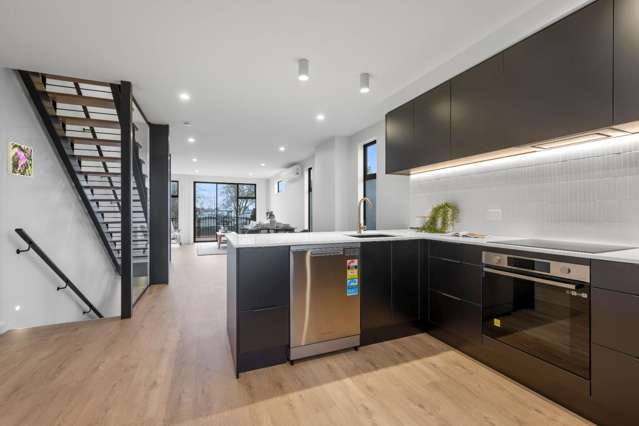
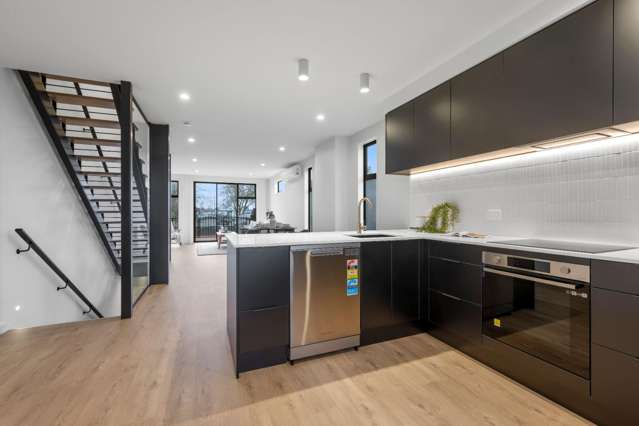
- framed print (20, 160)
